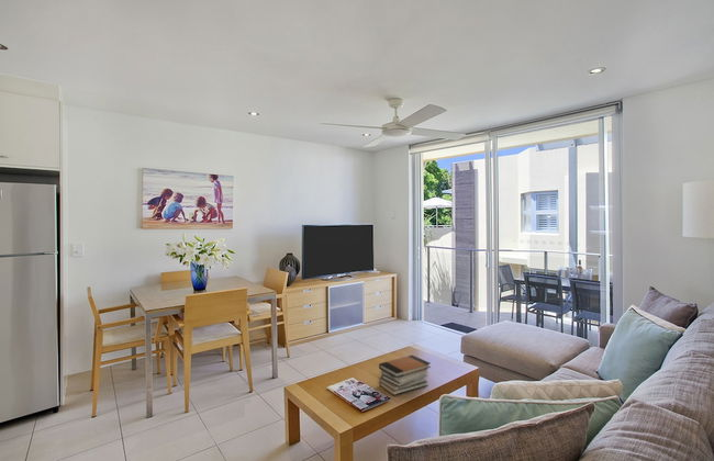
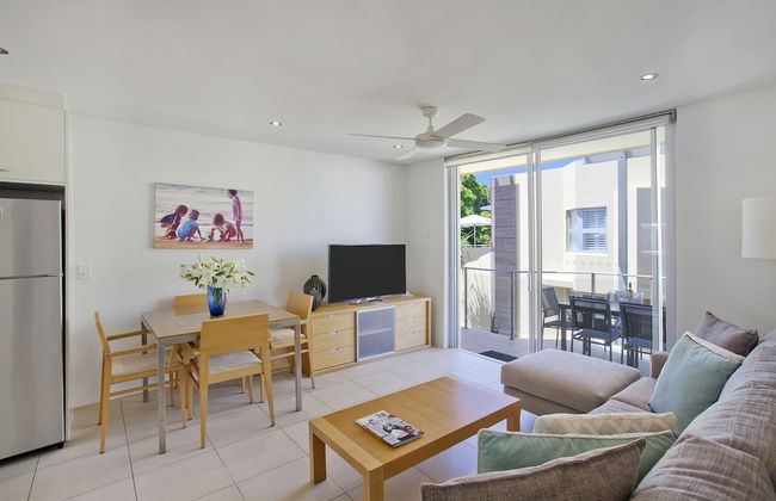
- book stack (404, 373)
